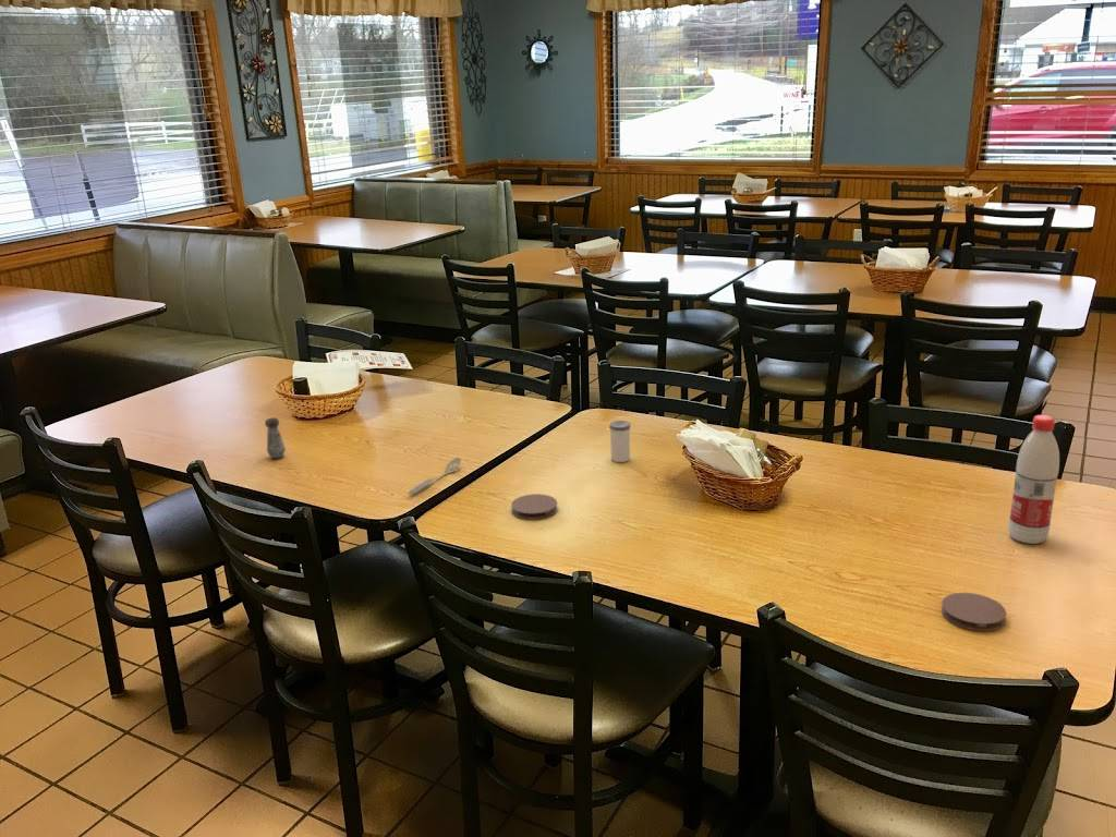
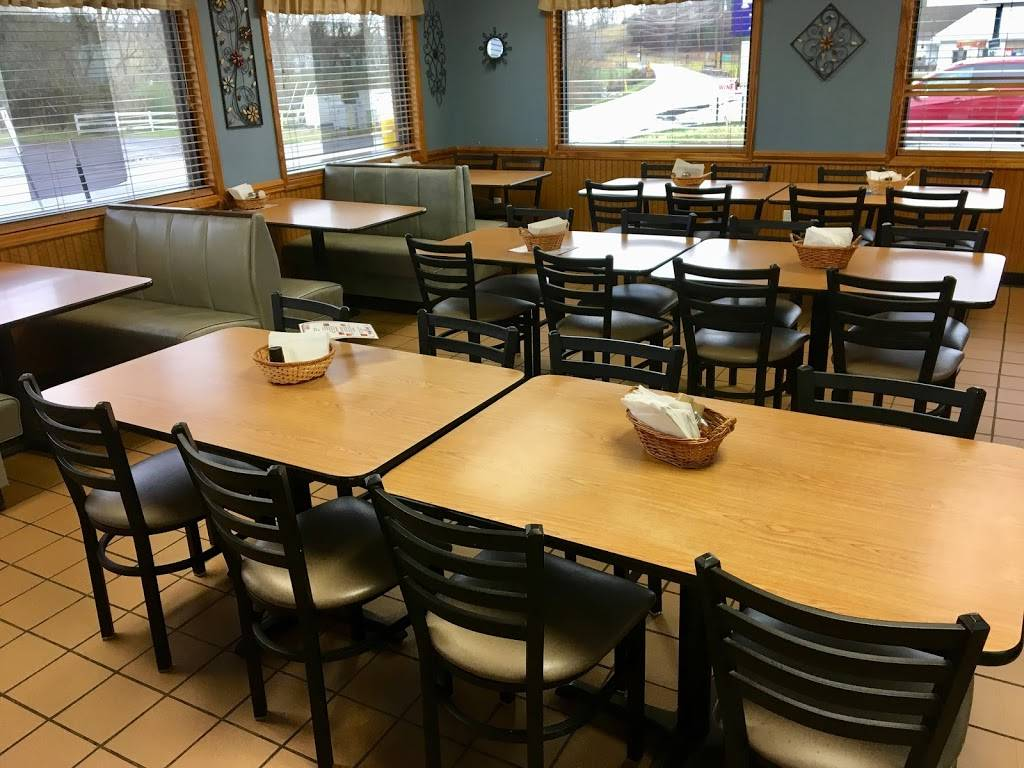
- water bottle (1035, 478)
- salt shaker (274, 437)
- coaster (534, 506)
- salt shaker (620, 441)
- spoon (435, 477)
- coaster (973, 610)
